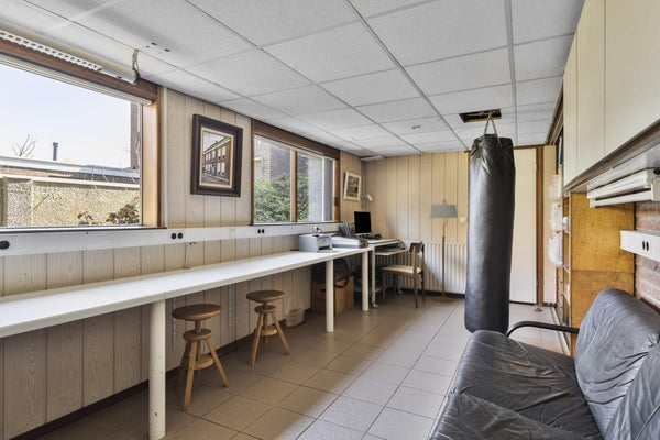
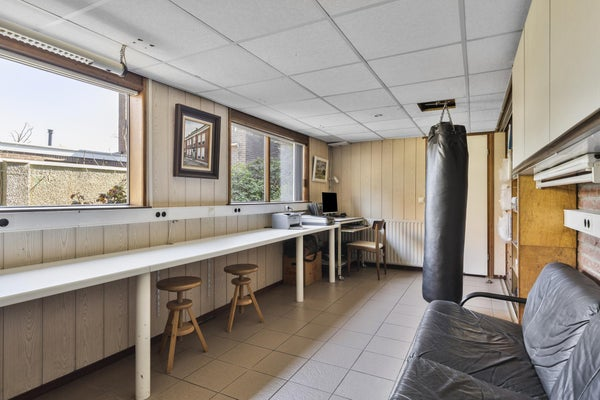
- basket (294, 310)
- floor lamp (443, 249)
